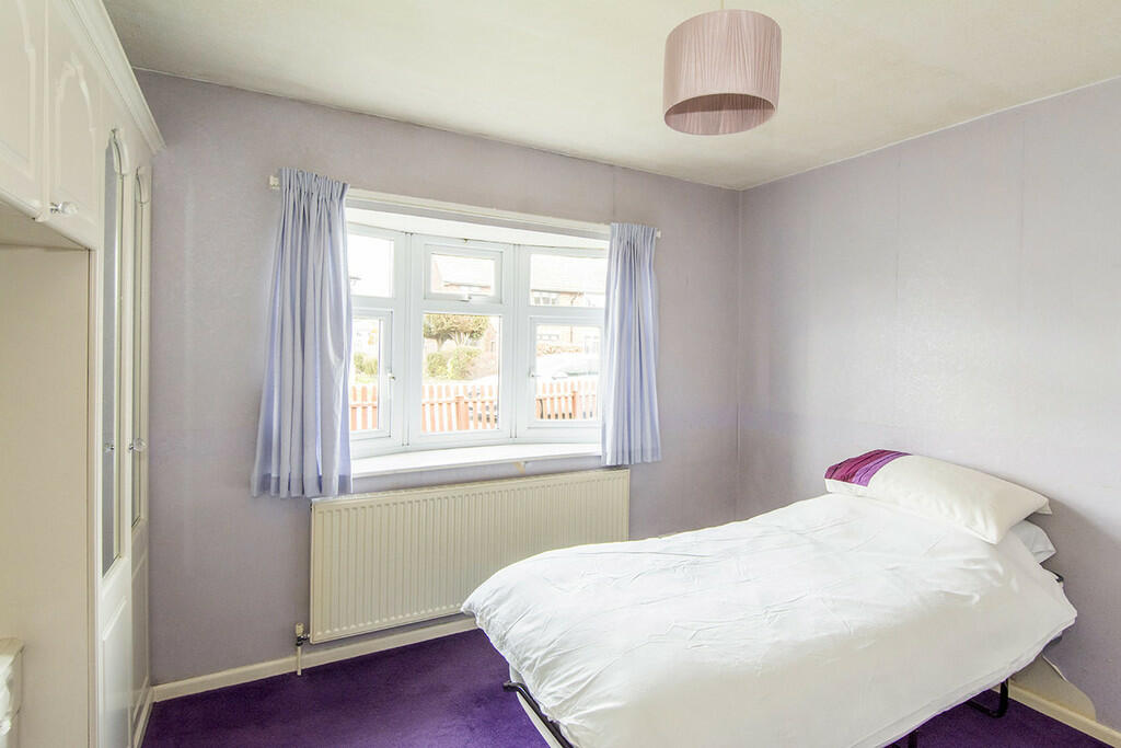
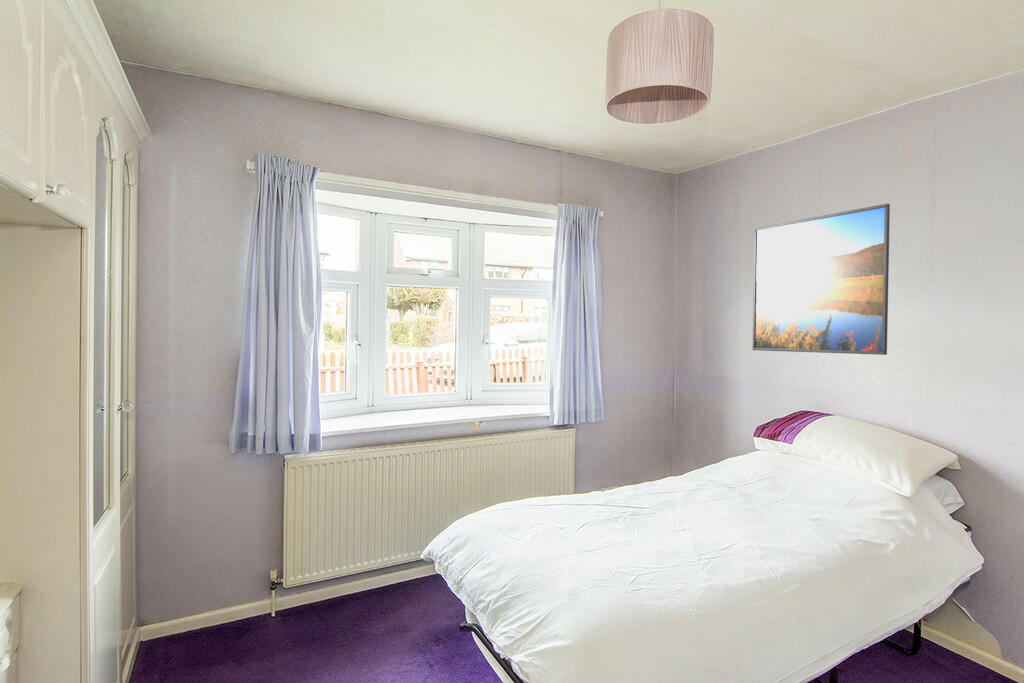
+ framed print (813, 284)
